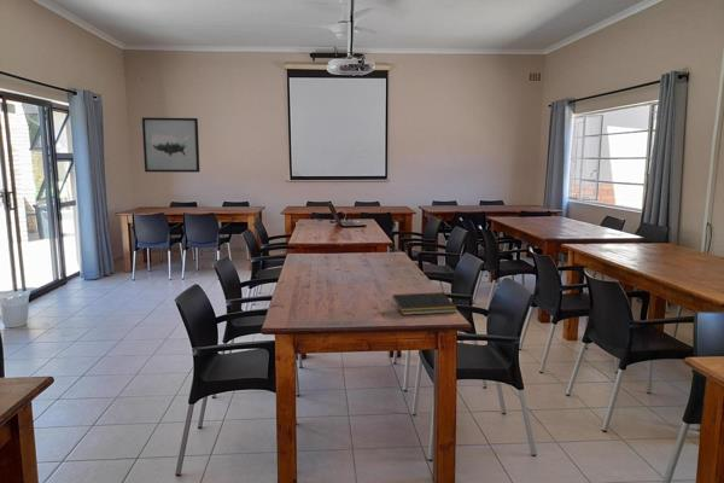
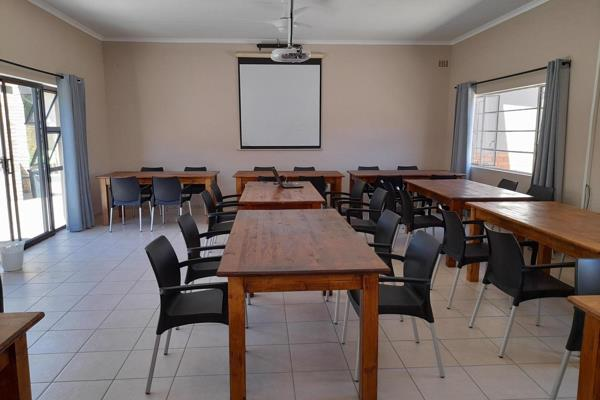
- notepad (424, 303)
- wall art (170, 145)
